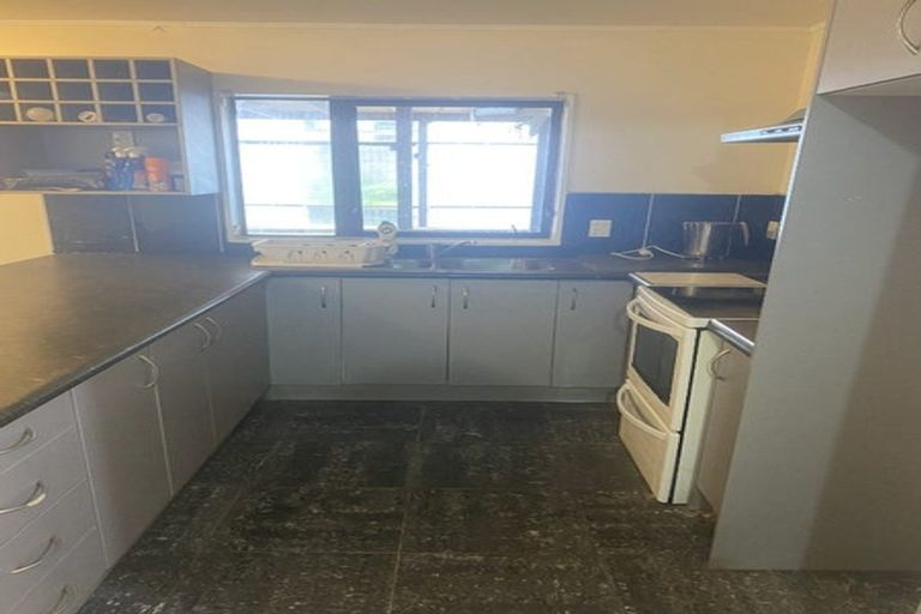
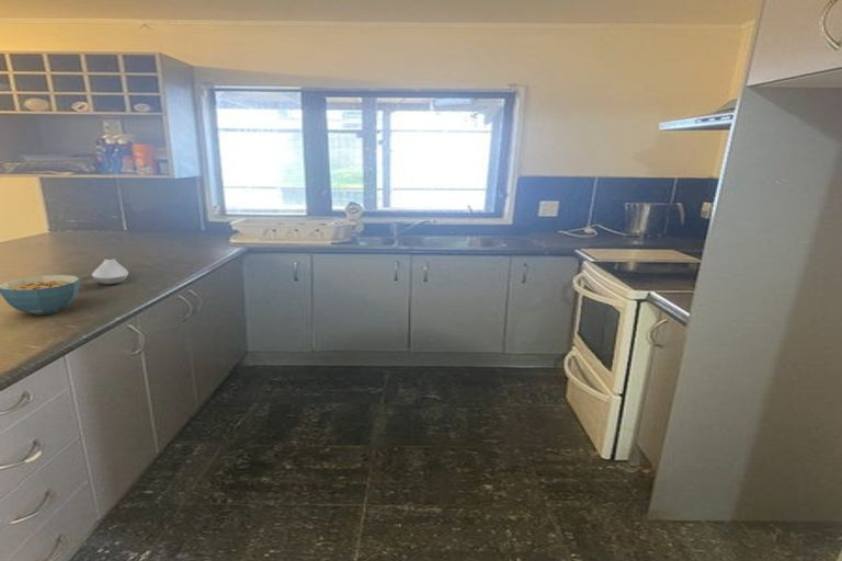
+ cereal bowl (43, 297)
+ spoon rest (110, 271)
